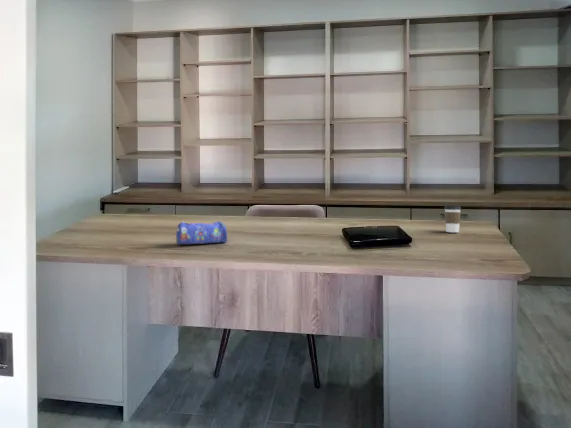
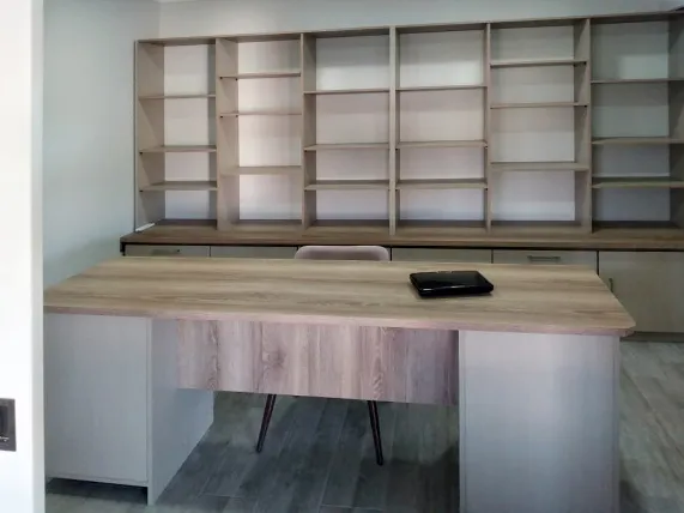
- pencil case (201, 232)
- coffee cup (452, 218)
